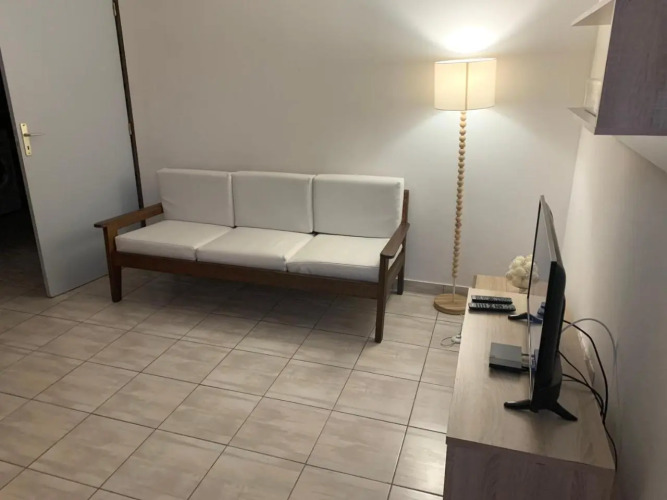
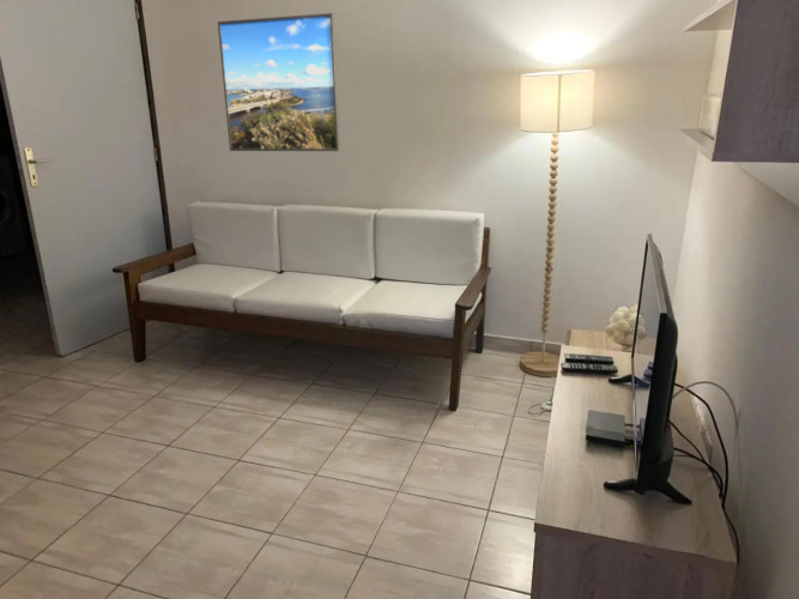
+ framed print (278, 86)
